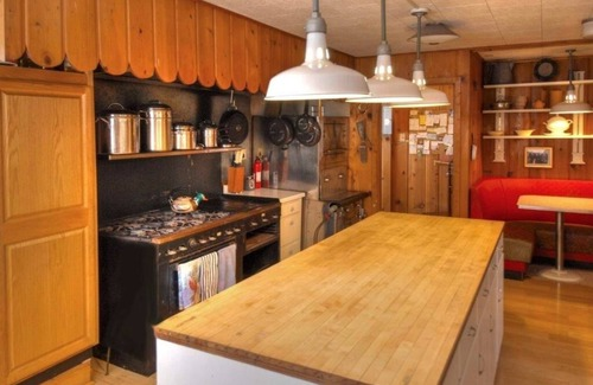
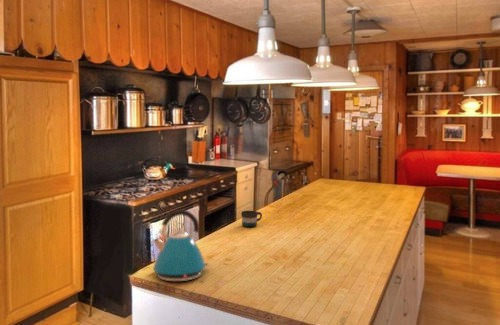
+ mug (250, 218)
+ kettle (181, 241)
